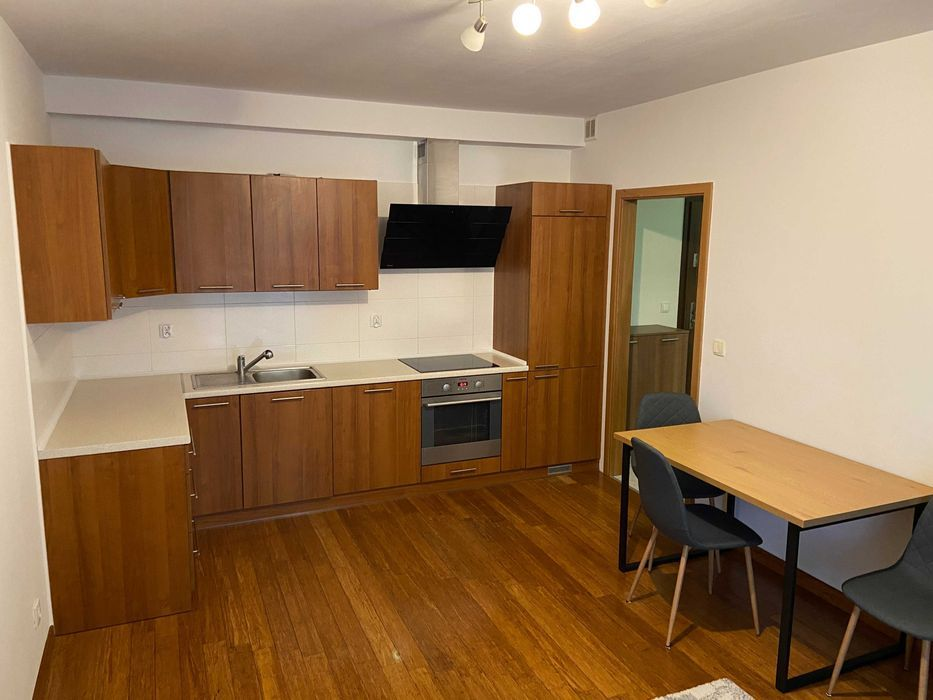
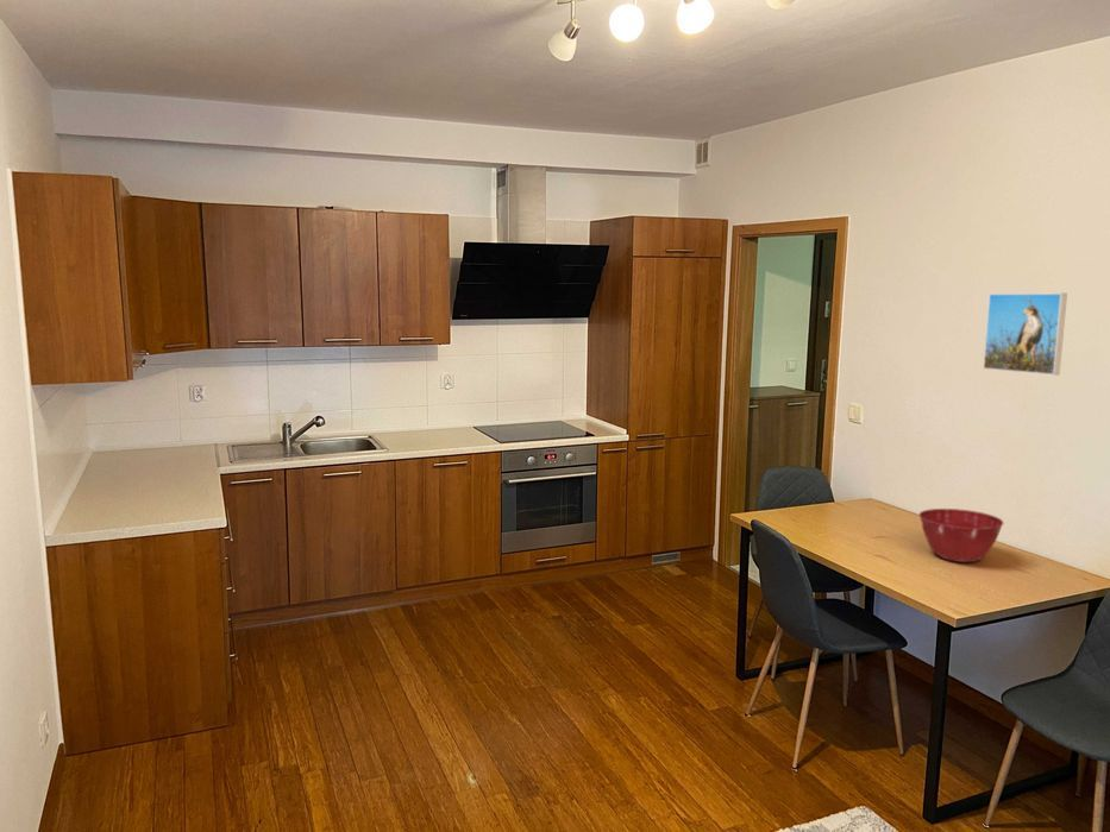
+ mixing bowl (958, 537)
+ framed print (1022, 333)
